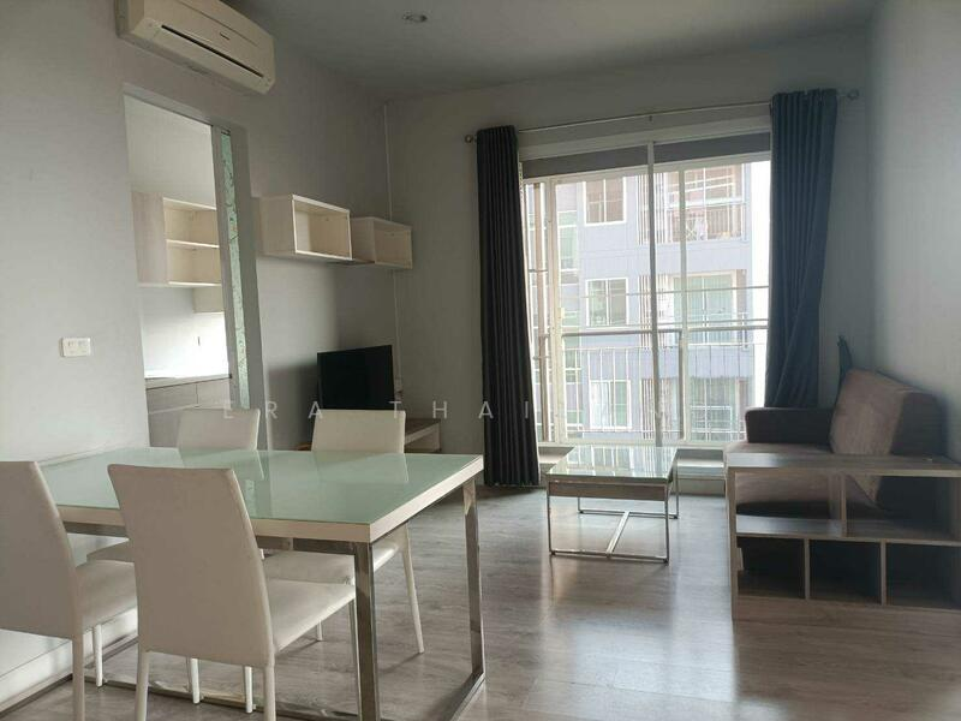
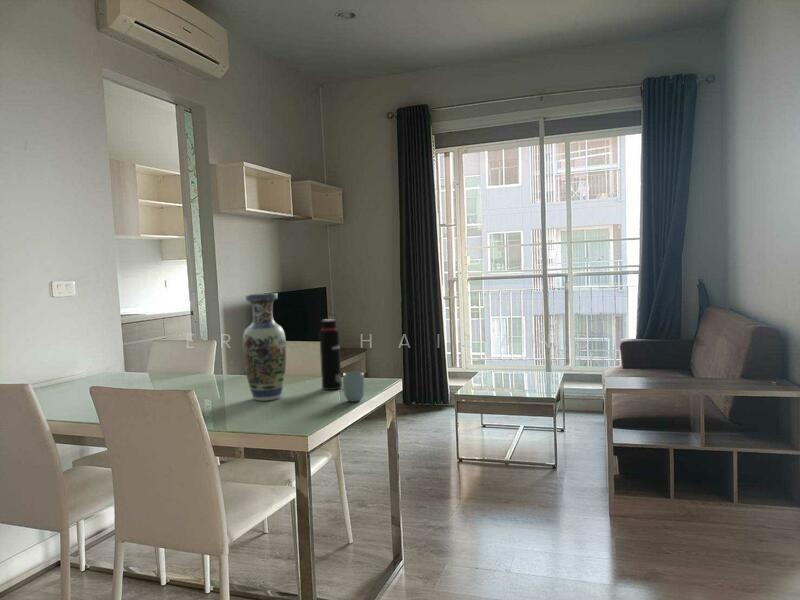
+ water bottle (331, 353)
+ vase (264, 346)
+ cup (353, 387)
